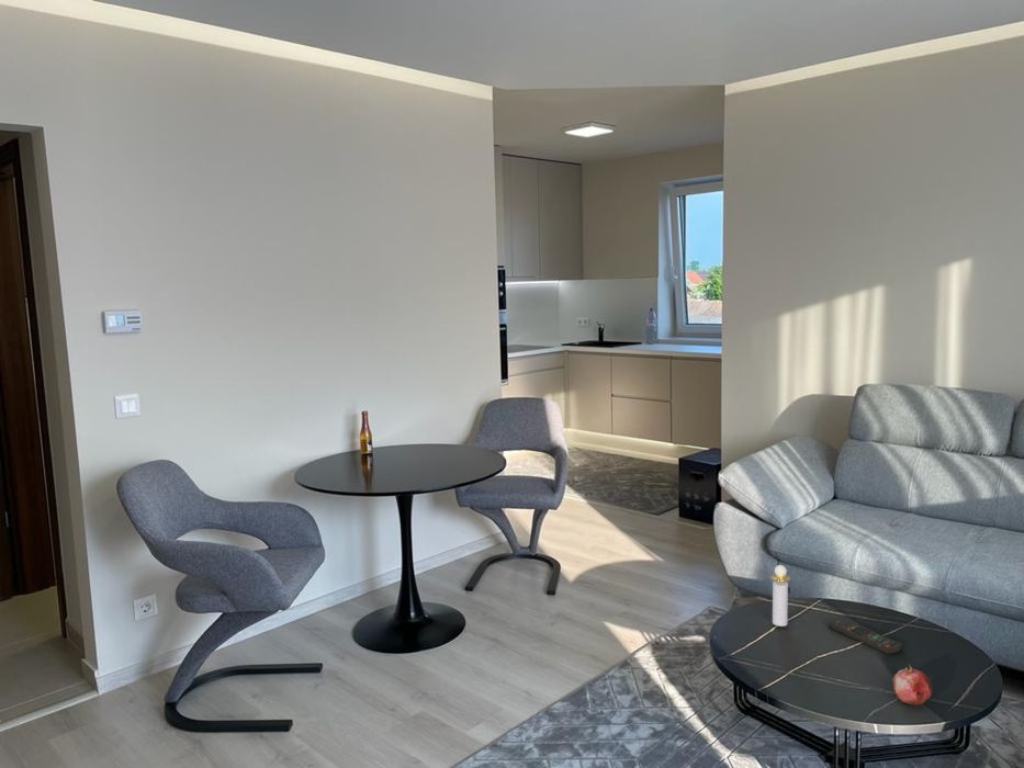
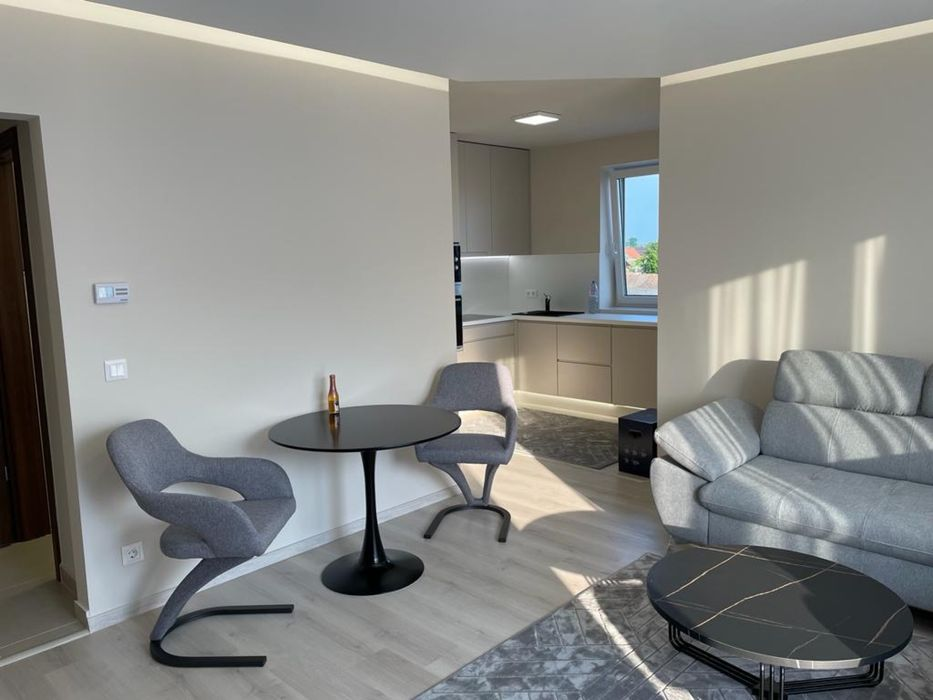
- perfume bottle (779, 595)
- fruit (912, 682)
- remote control (863, 634)
